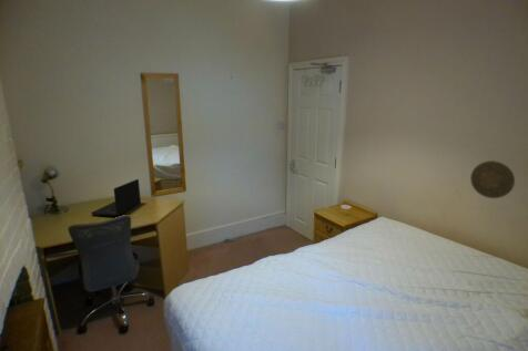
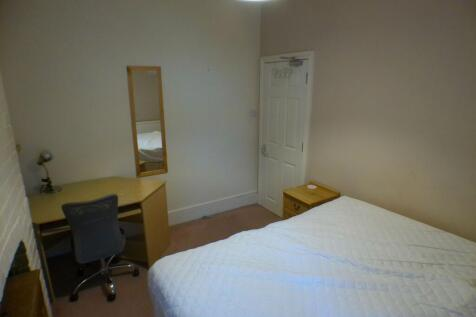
- laptop (115, 196)
- decorative plate (490, 179)
